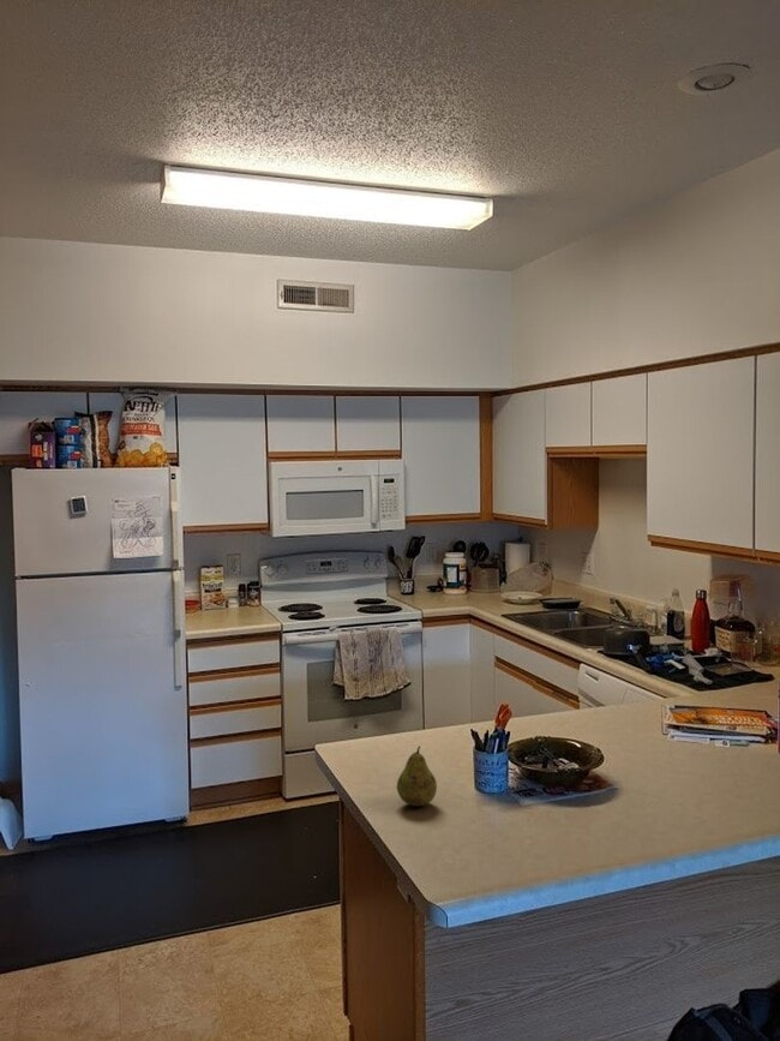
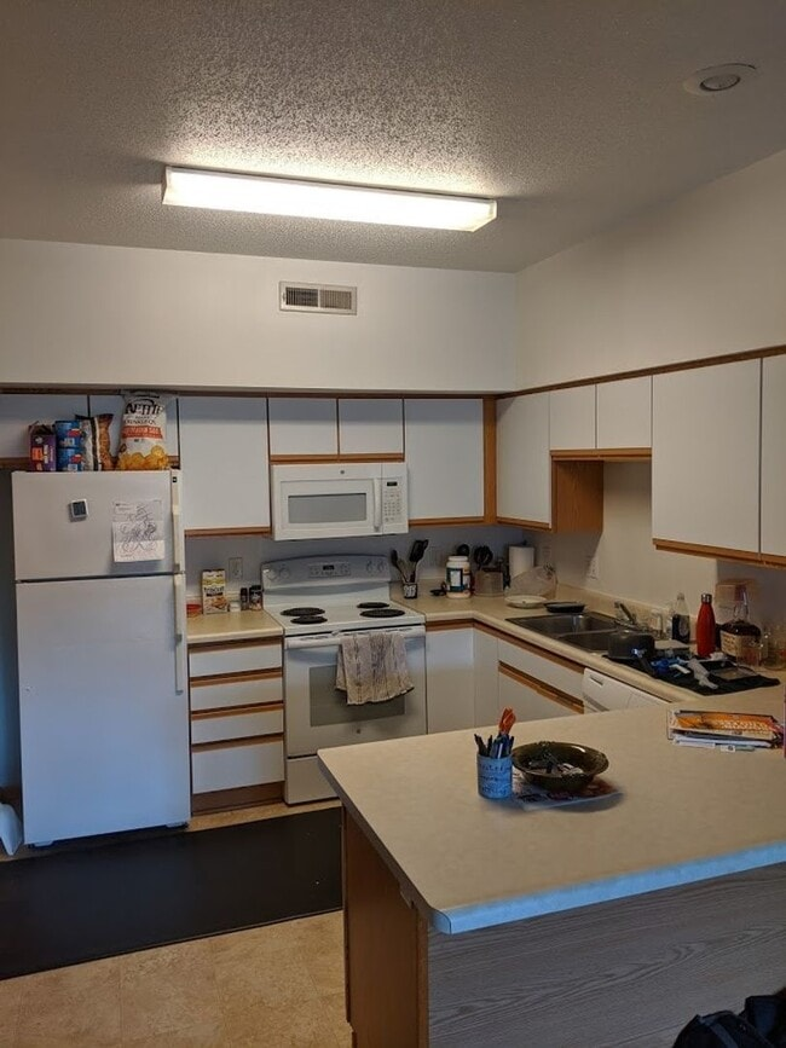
- fruit (416, 777)
